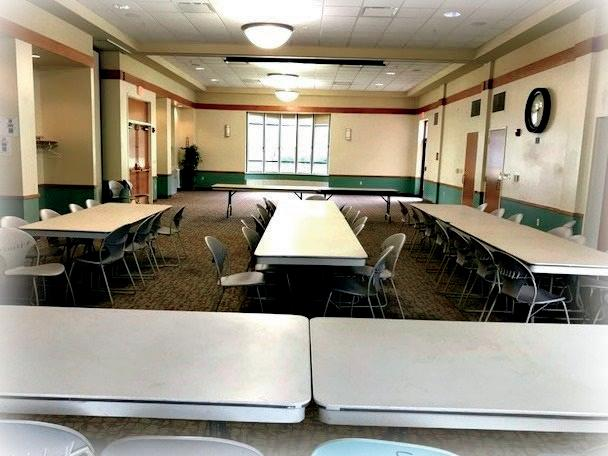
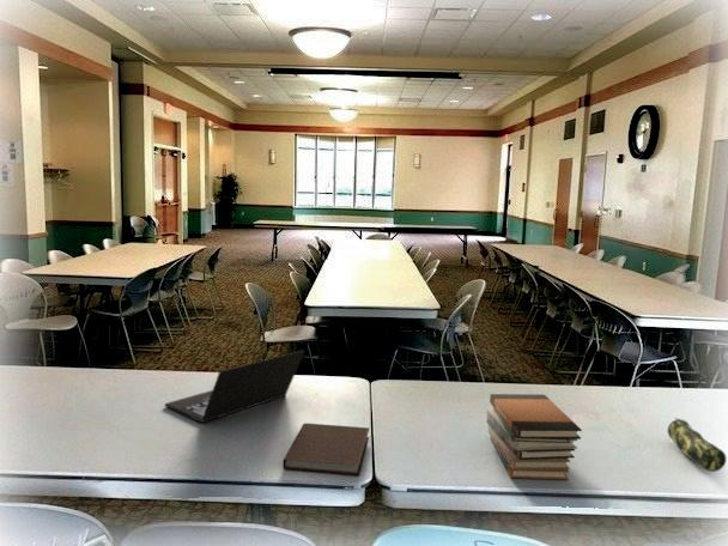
+ notebook (328, 447)
+ laptop (235, 377)
+ pencil case (693, 443)
+ book stack (528, 433)
